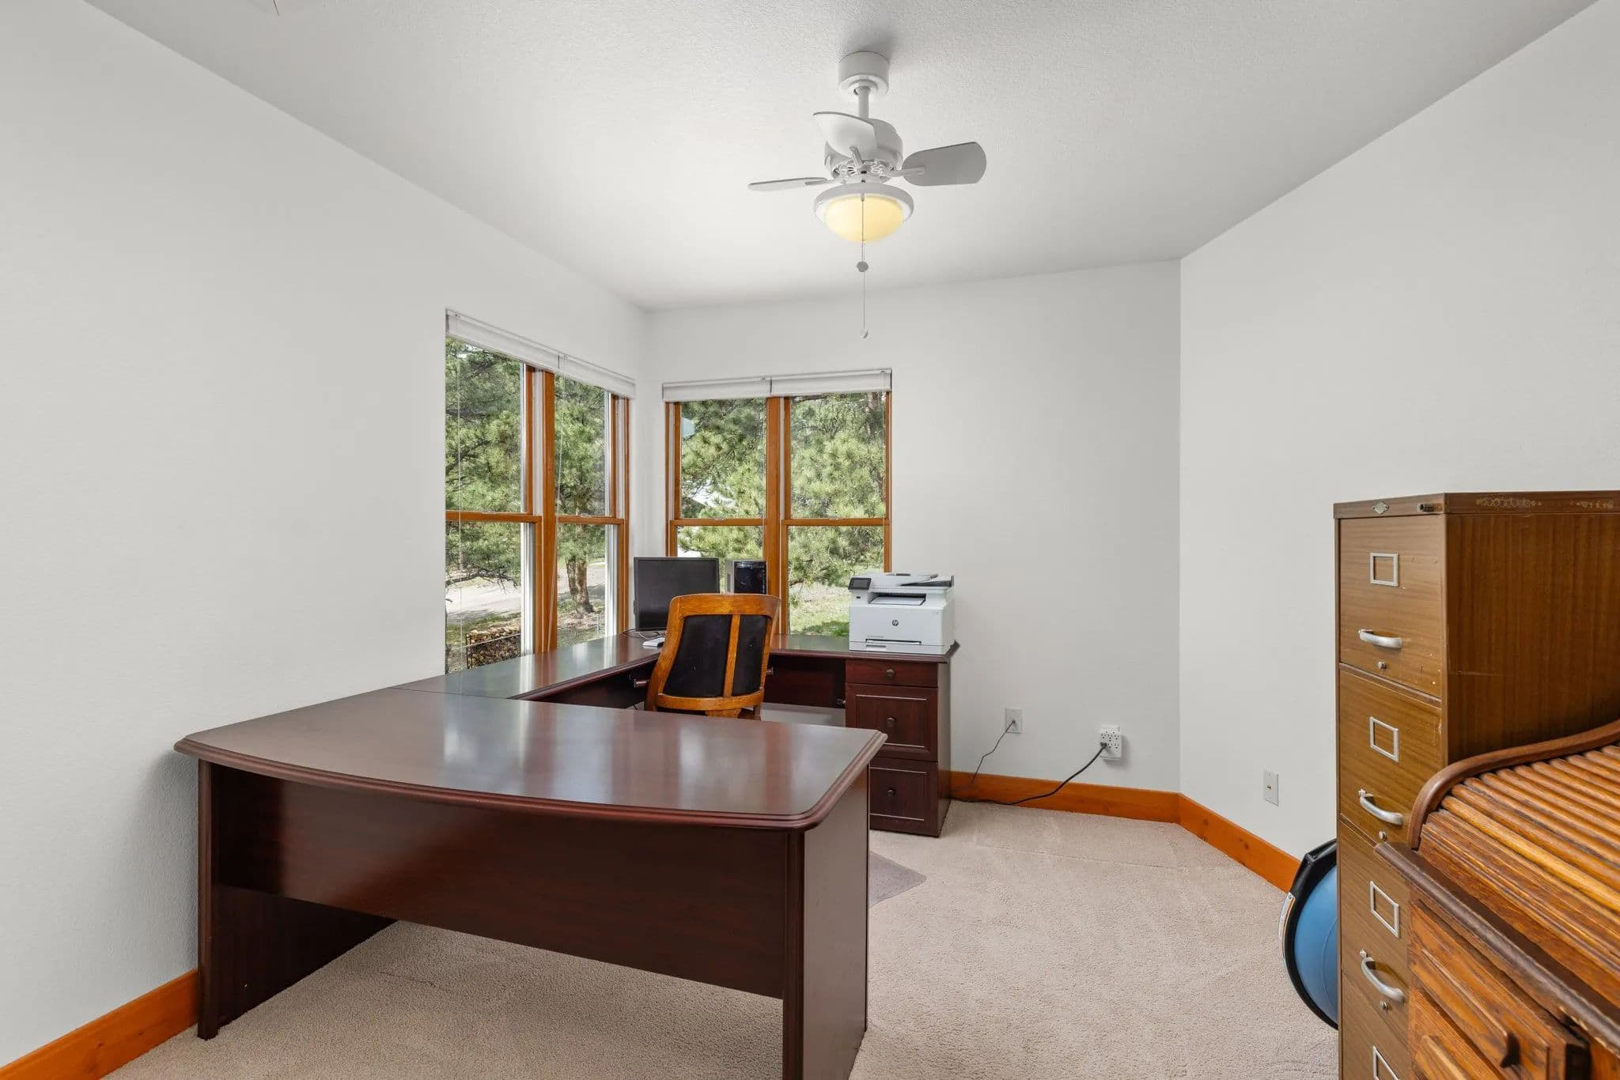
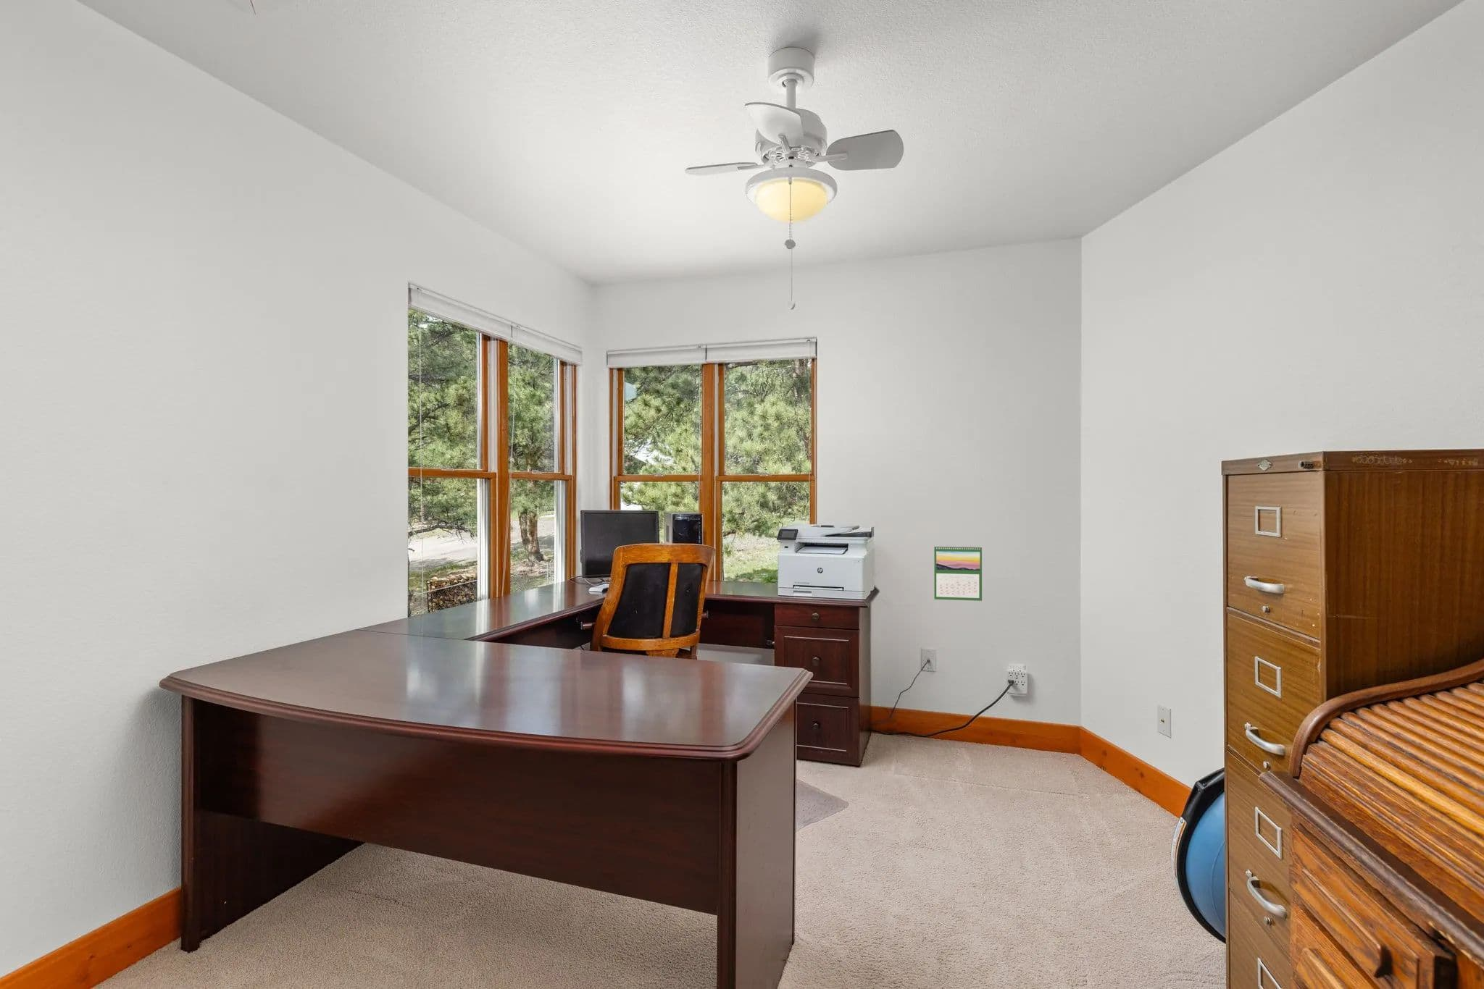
+ calendar (957, 572)
